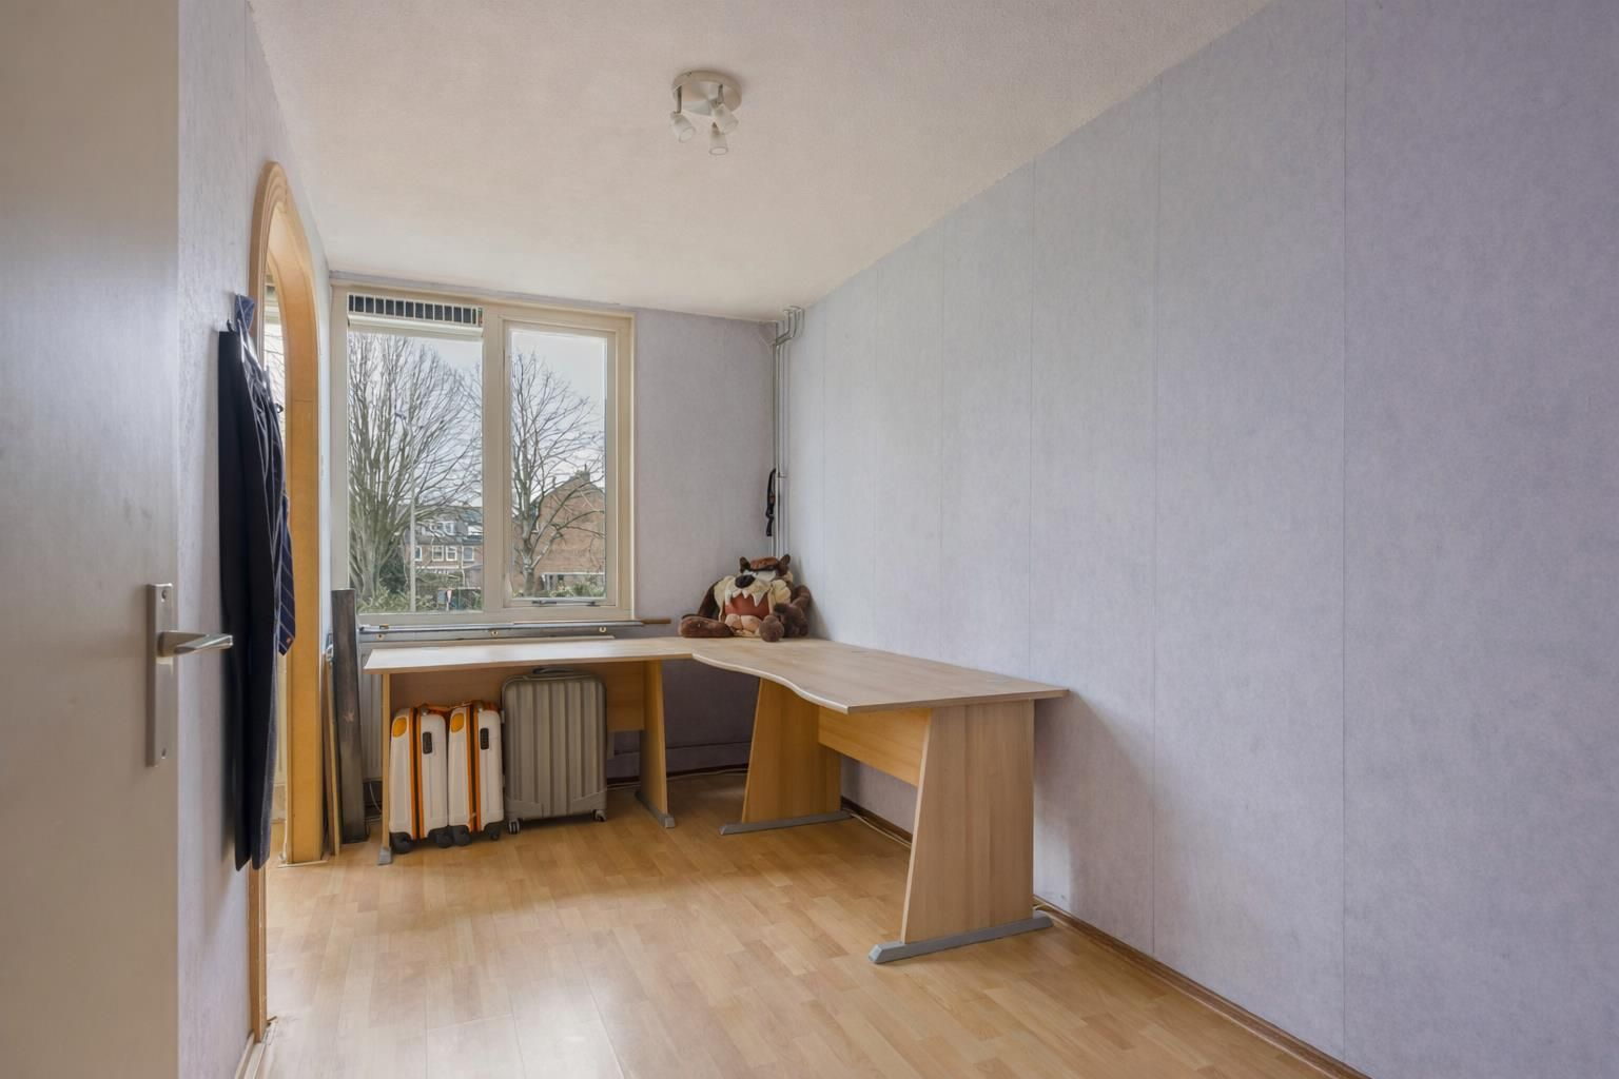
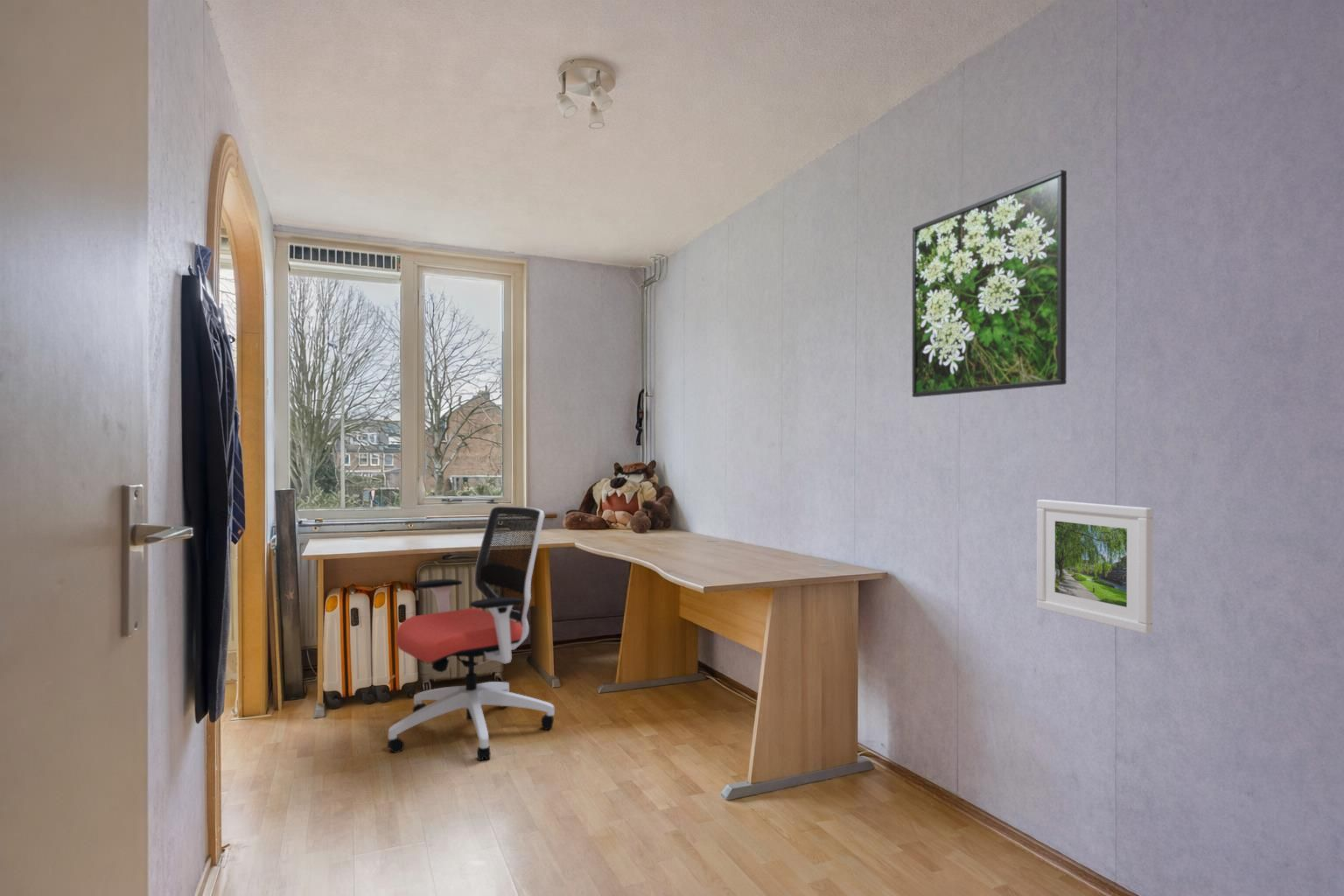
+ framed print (980, 297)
+ office chair (465, 621)
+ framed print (1090, 562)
